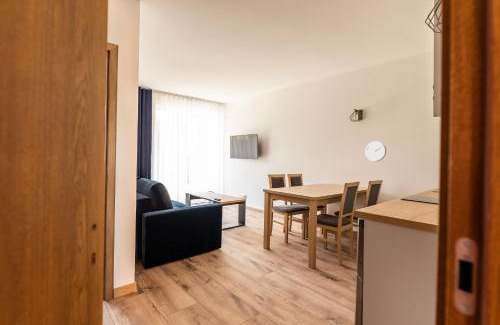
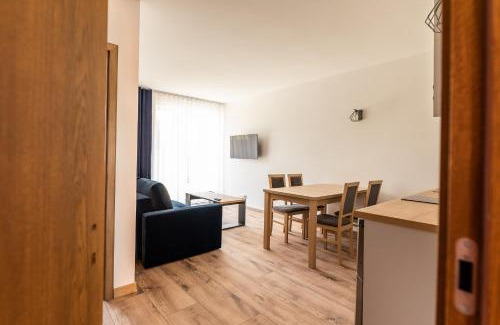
- wall clock (375, 151)
